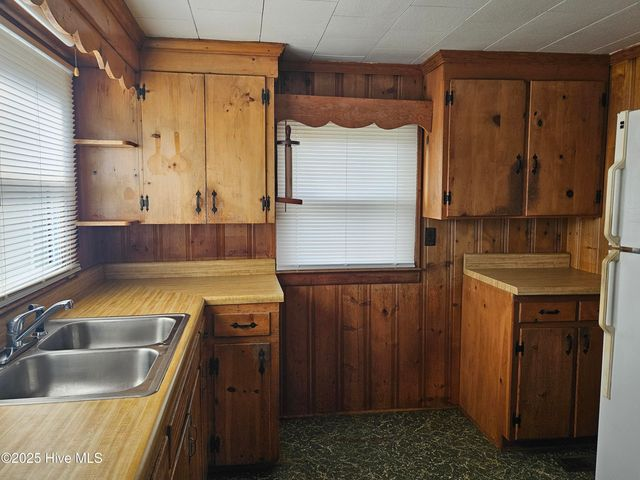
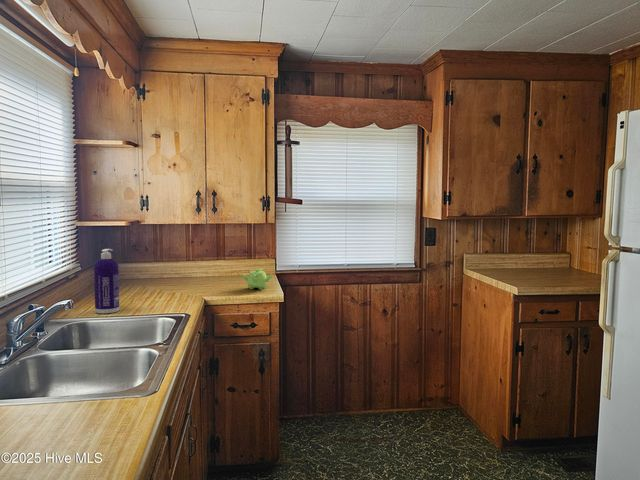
+ spray bottle (106, 280)
+ teapot (257, 278)
